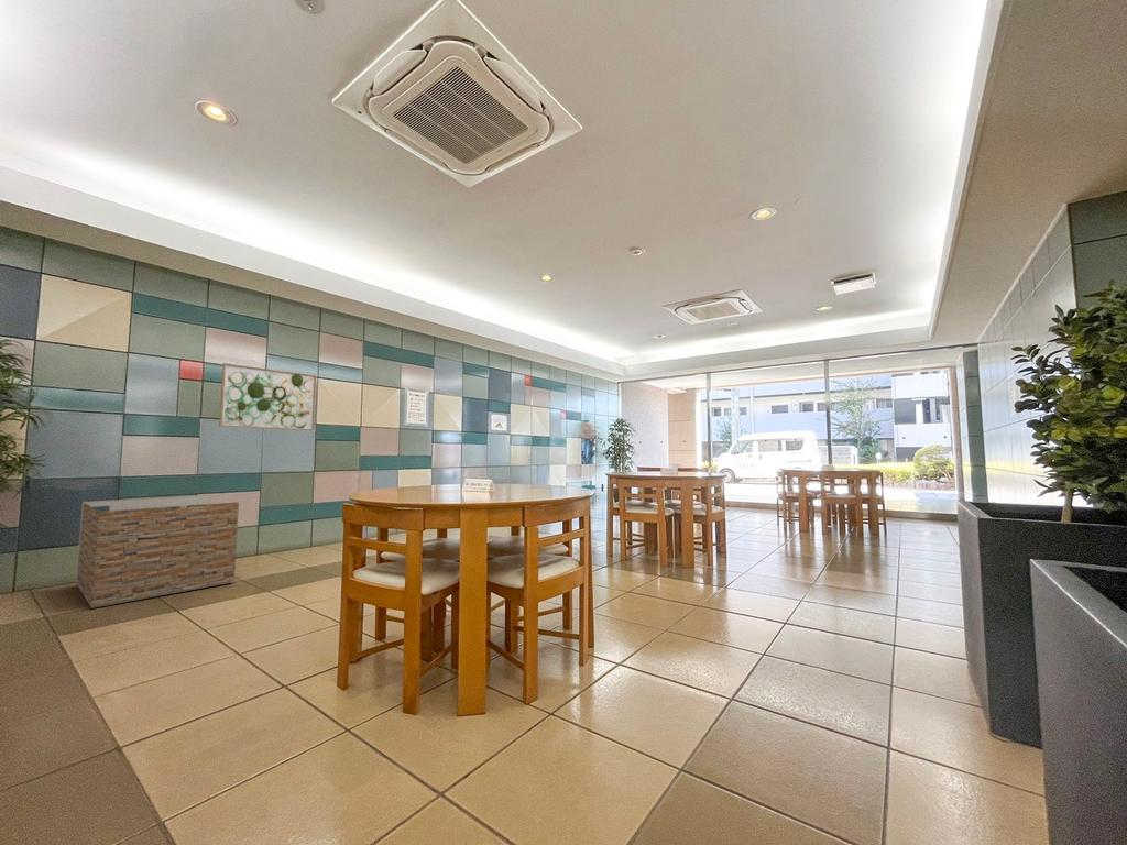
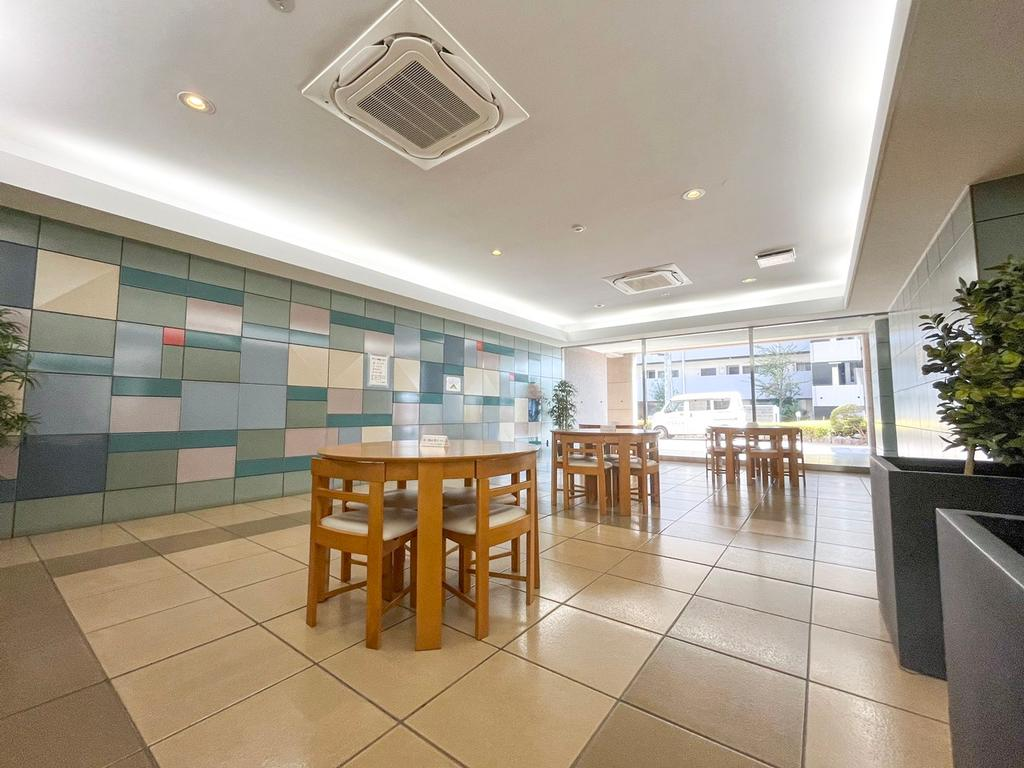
- wall art (272, 398)
- storage cabinet (158, 542)
